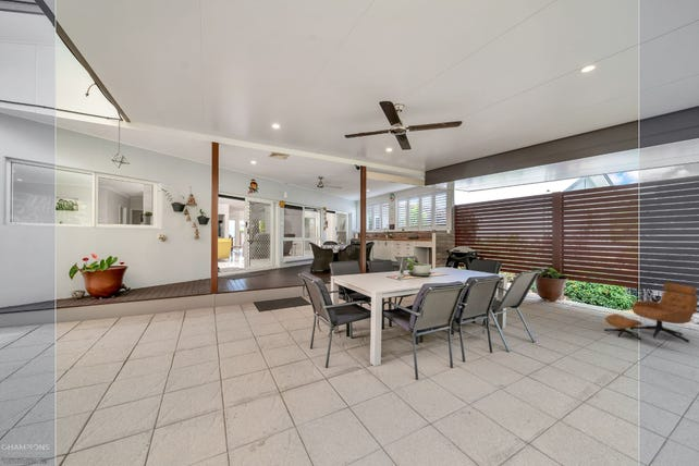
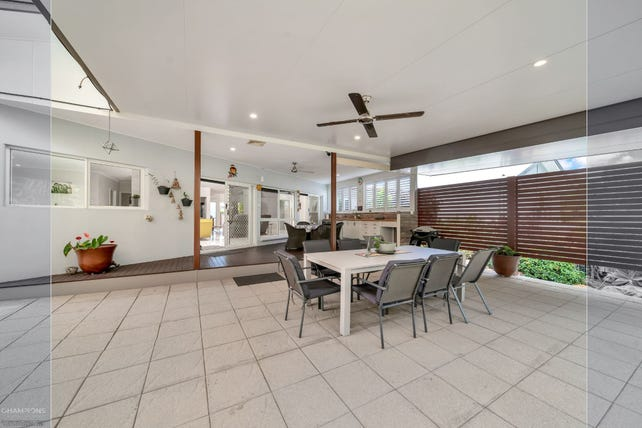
- lounge chair (648, 309)
